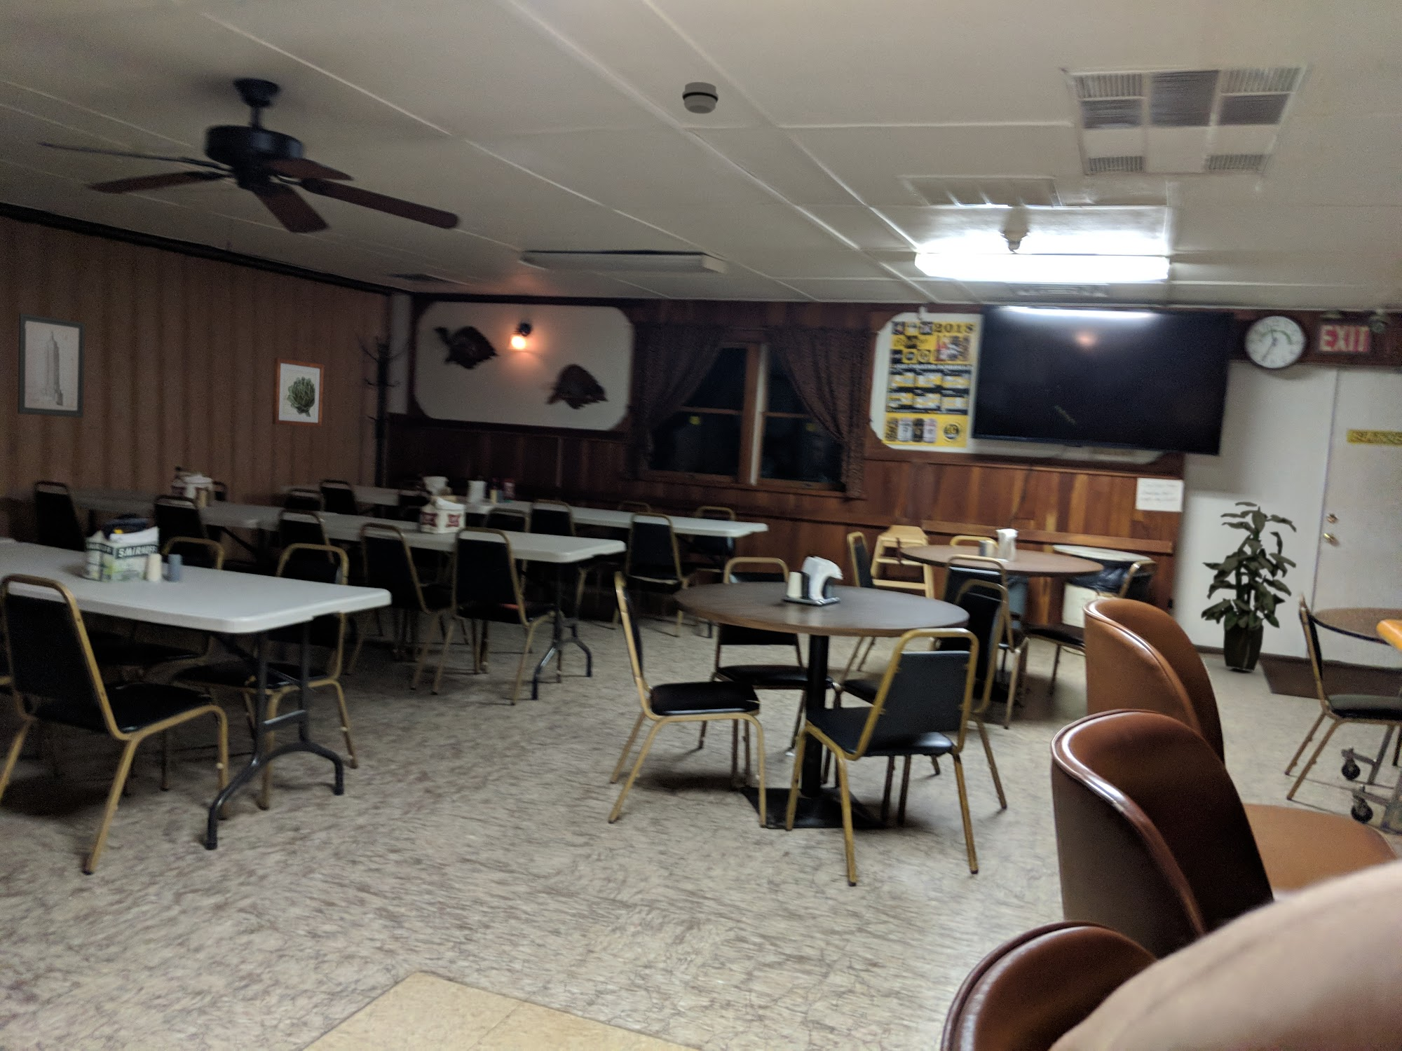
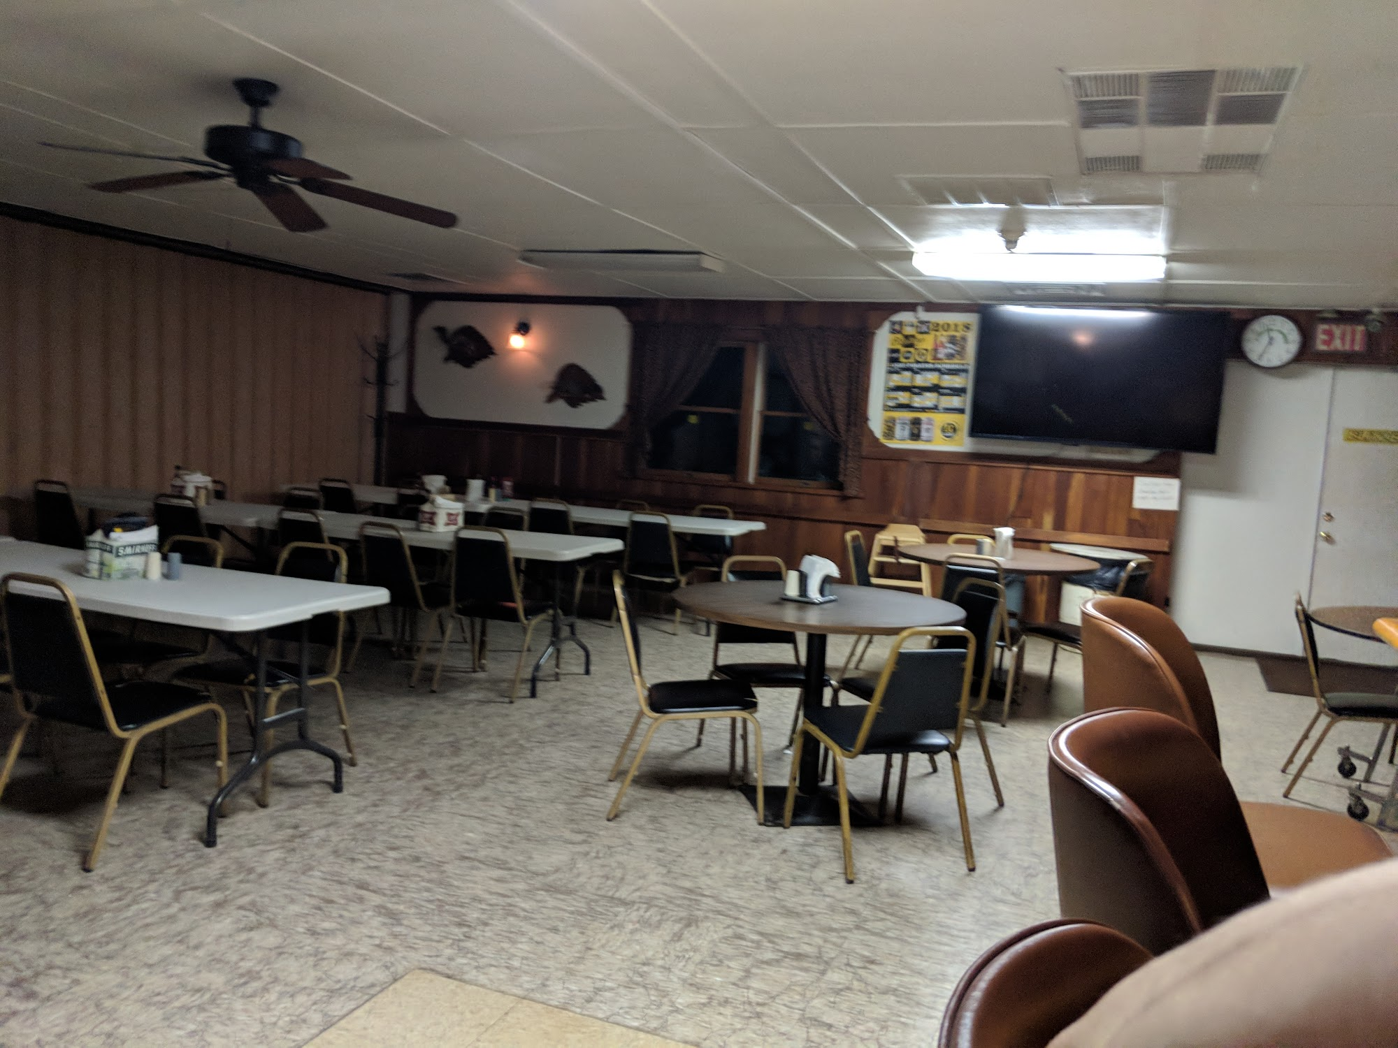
- indoor plant (1245, 586)
- wall art (299, 393)
- wall art (52, 367)
- smoke detector (700, 98)
